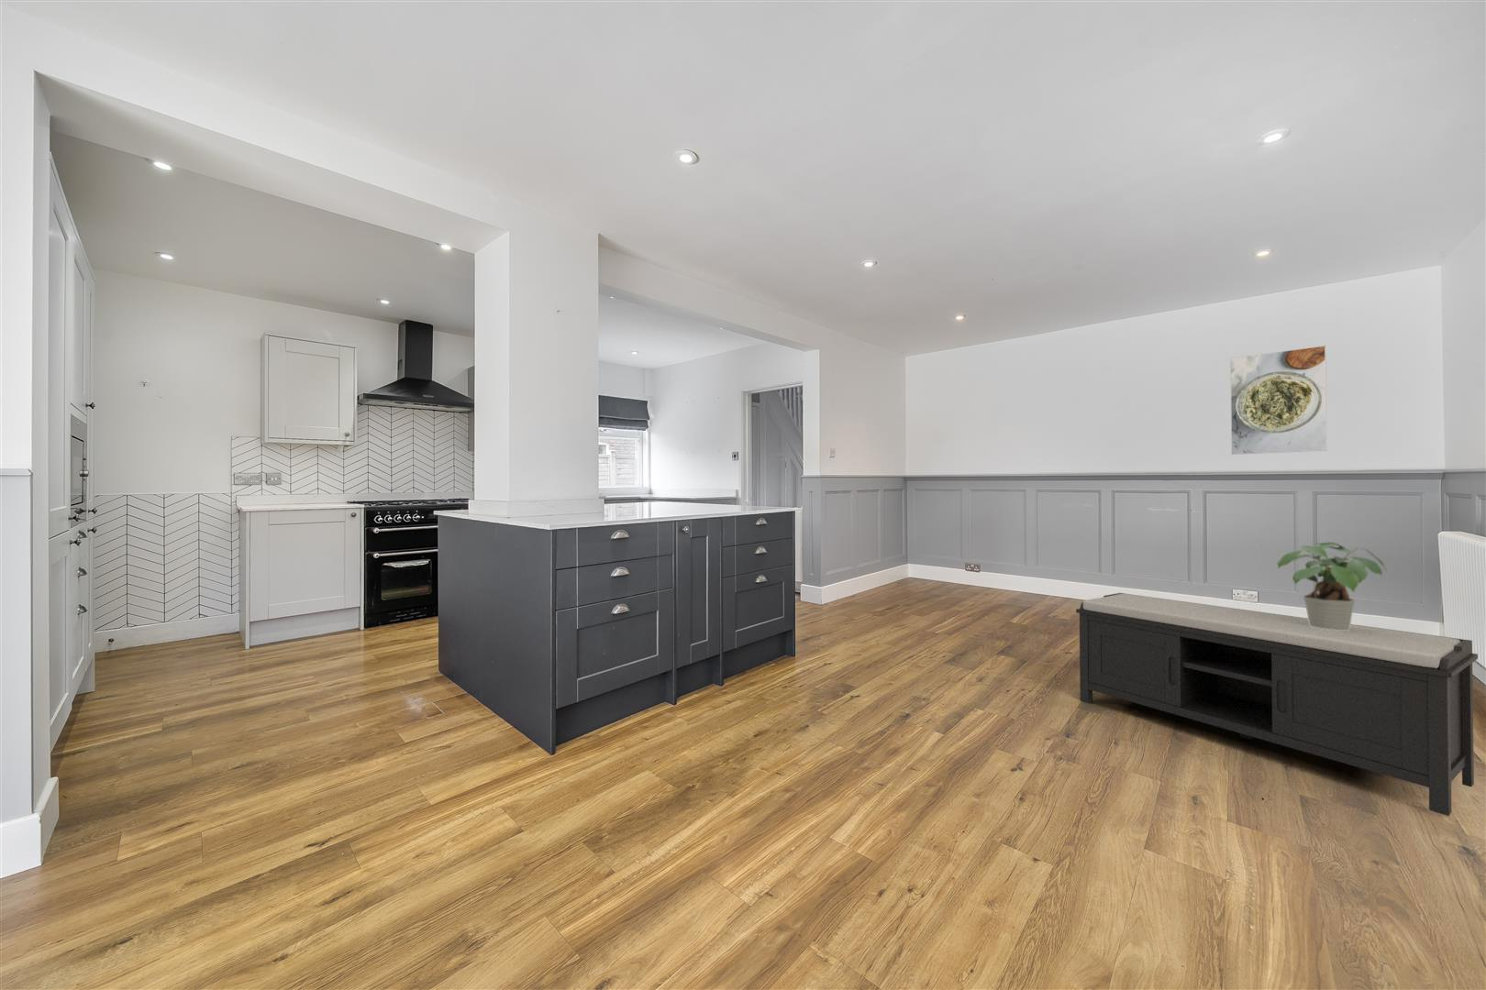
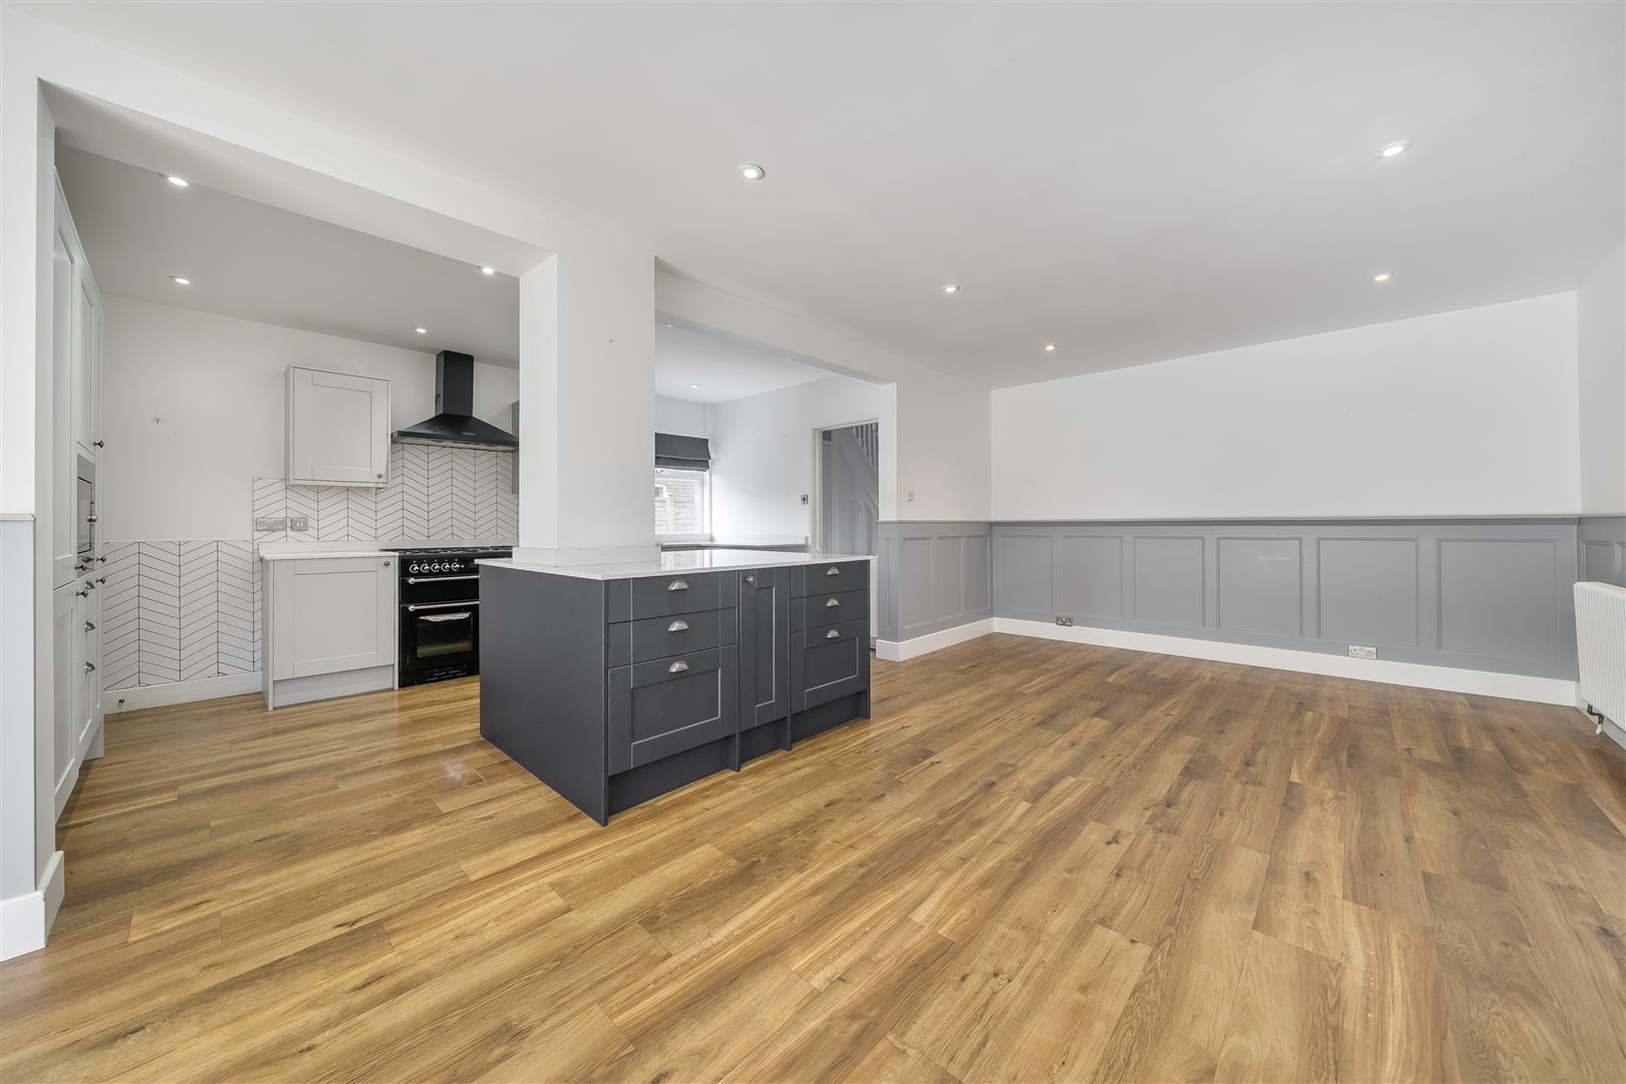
- bench (1242, 675)
- potted plant (1328, 584)
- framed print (1276, 402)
